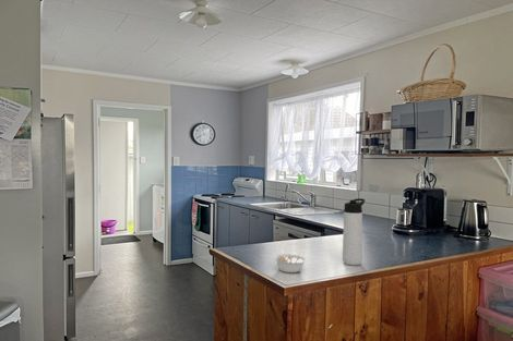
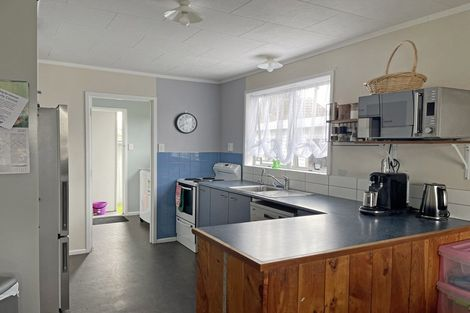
- legume (290, 263)
- thermos bottle (355, 231)
